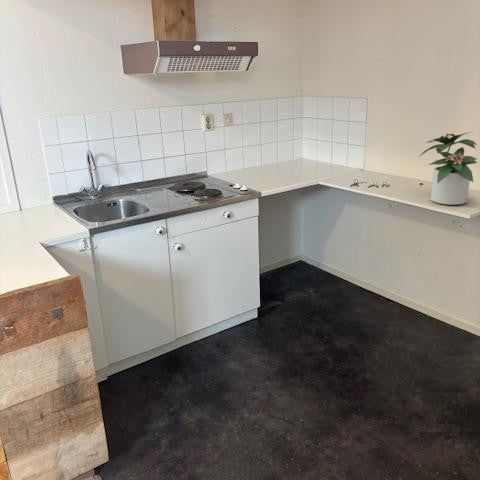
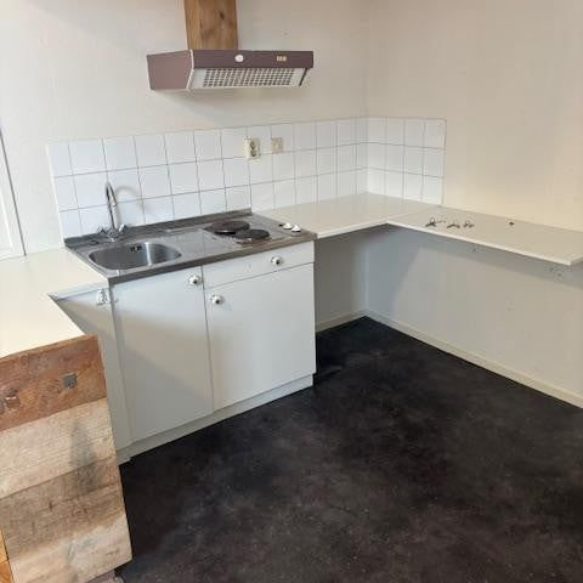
- potted plant (448, 166)
